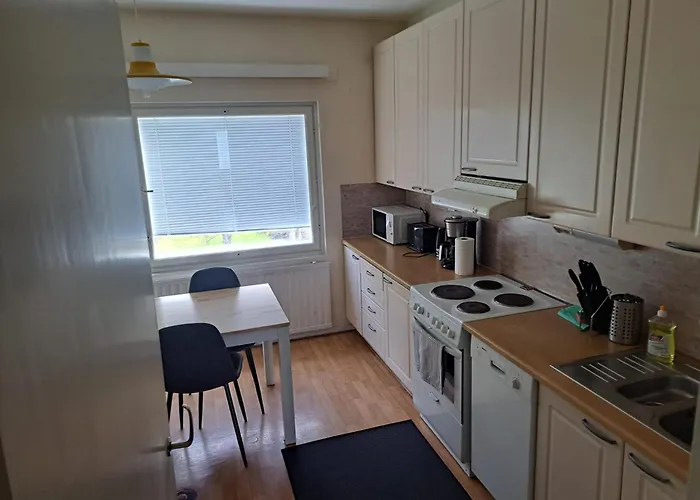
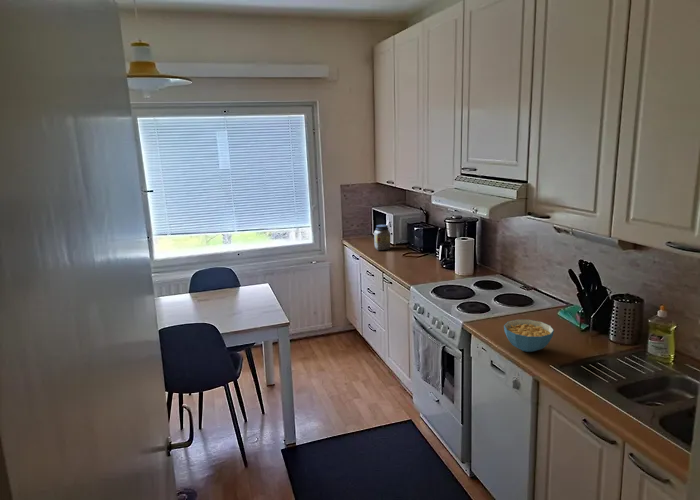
+ cereal bowl (528, 338)
+ jar (382, 237)
